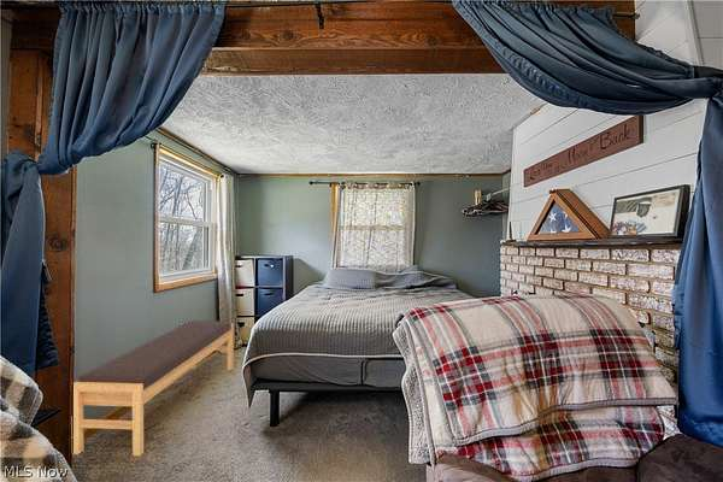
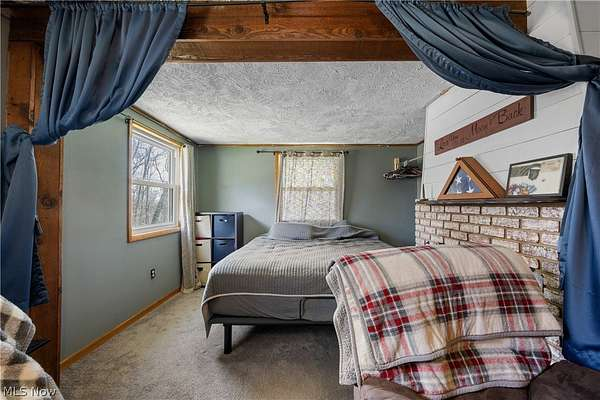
- bench (172, 371)
